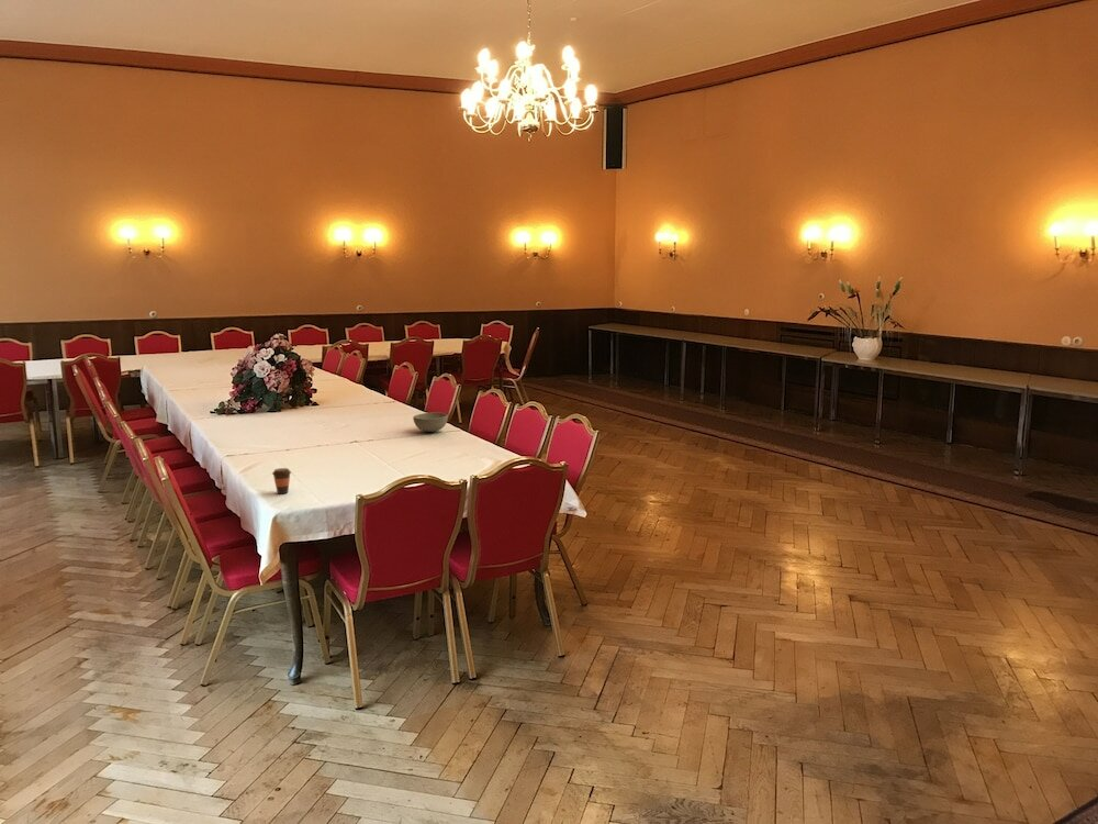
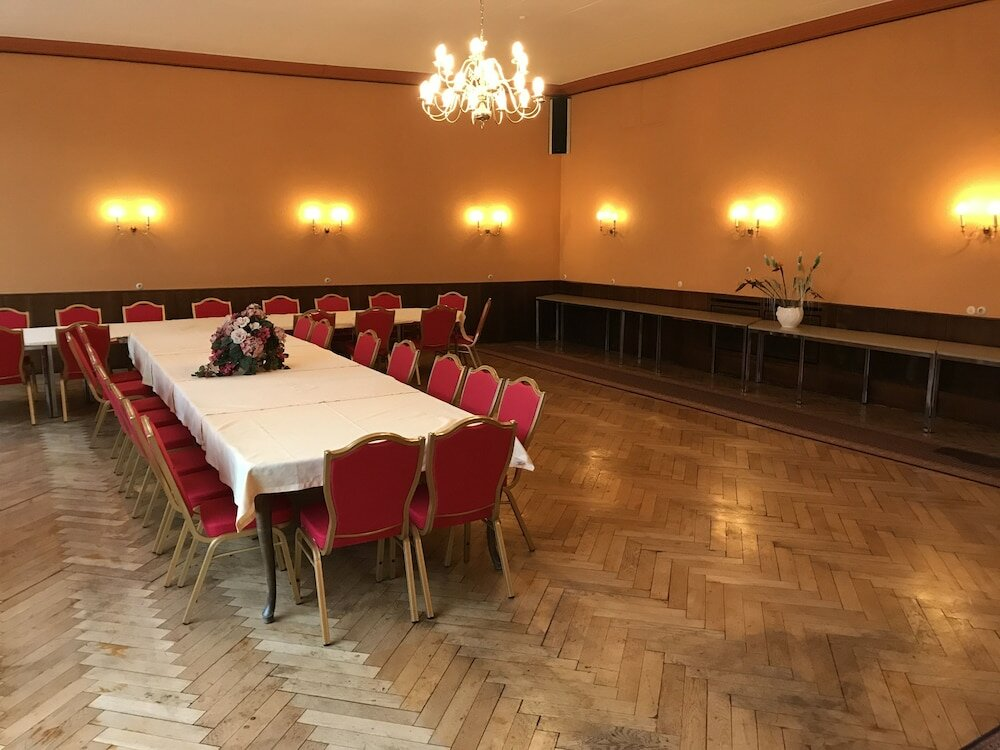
- bowl (430, 423)
- coffee cup (281, 480)
